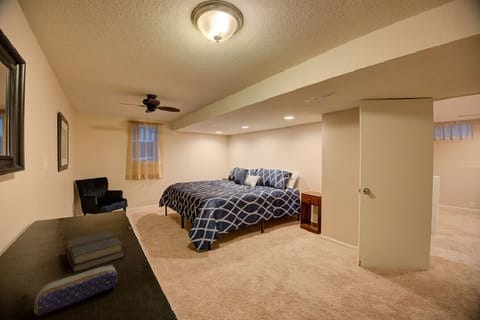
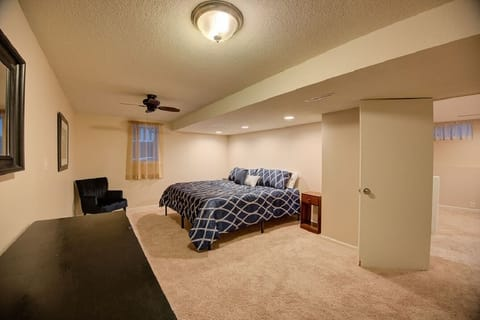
- pencil case (79, 286)
- book (94, 248)
